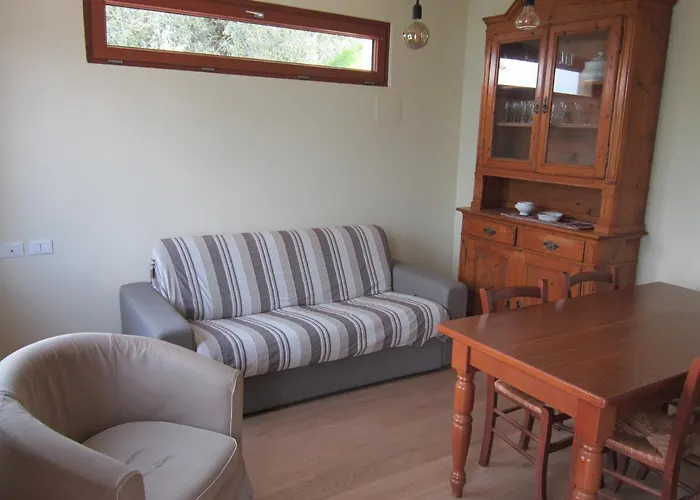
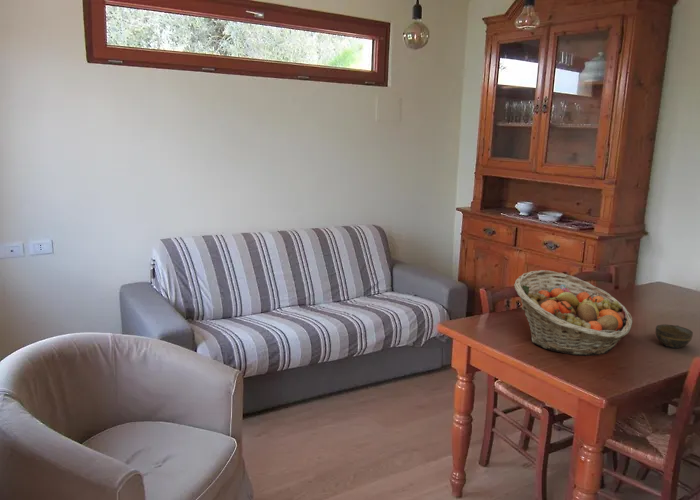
+ cup (673, 336)
+ fruit basket (571, 310)
